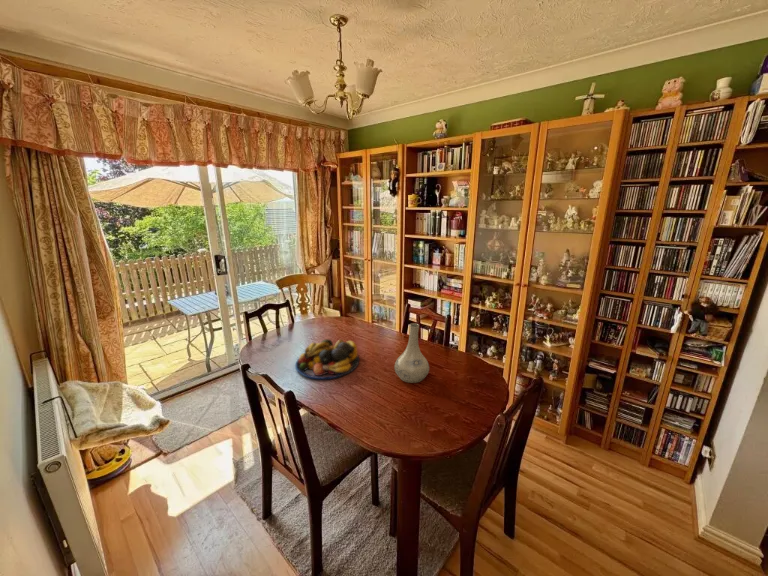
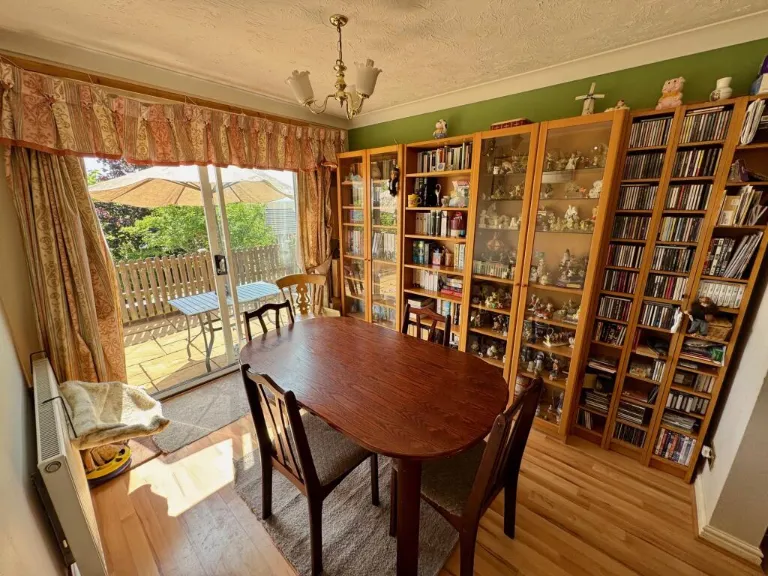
- fruit bowl (327, 352)
- vase (412, 351)
